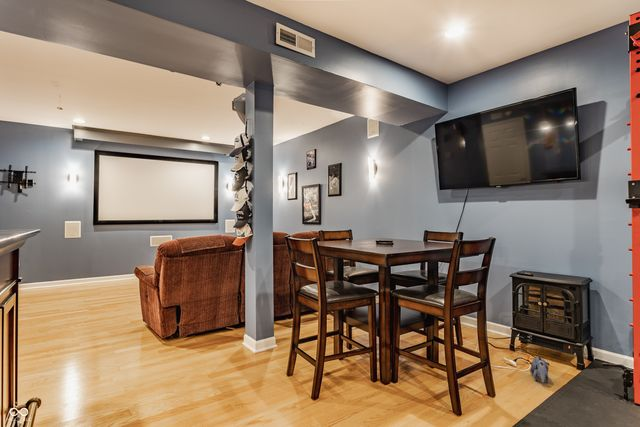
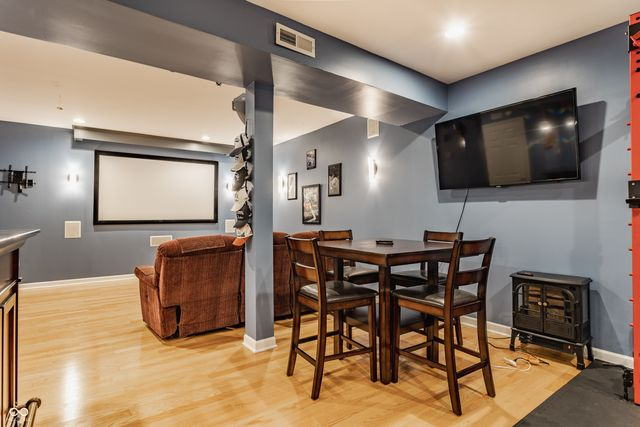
- plush toy (540, 369)
